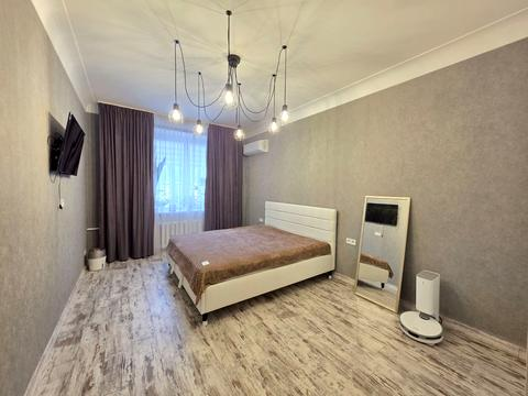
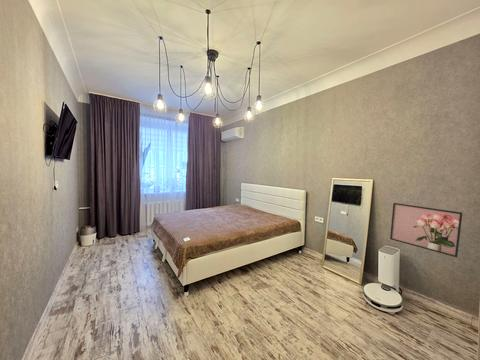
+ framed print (422, 227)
